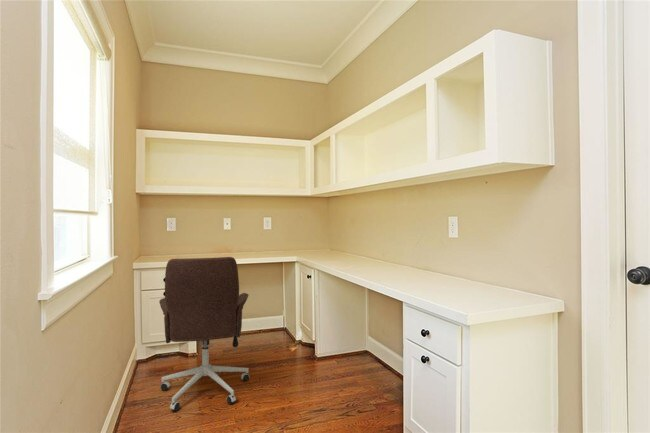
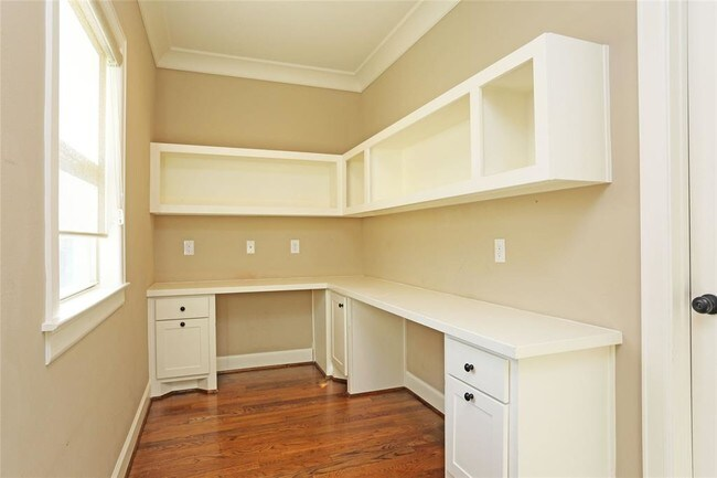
- office chair (205, 322)
